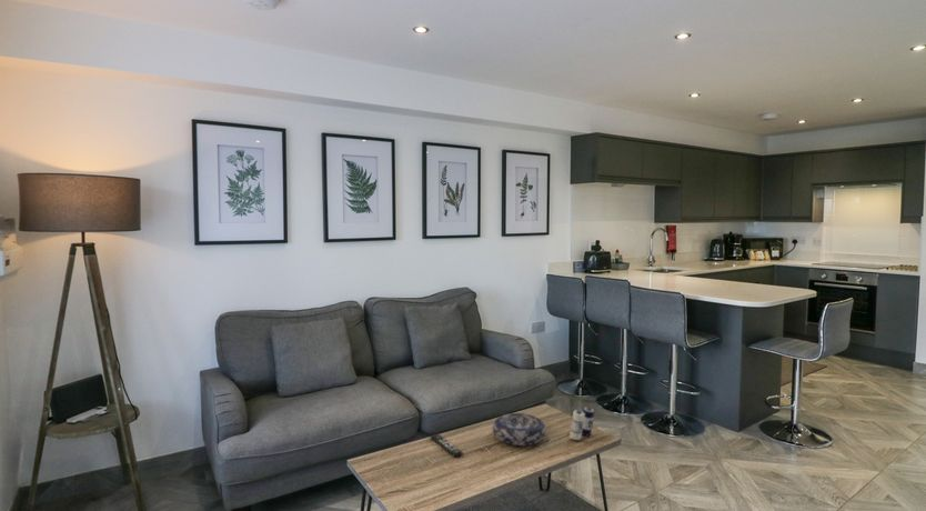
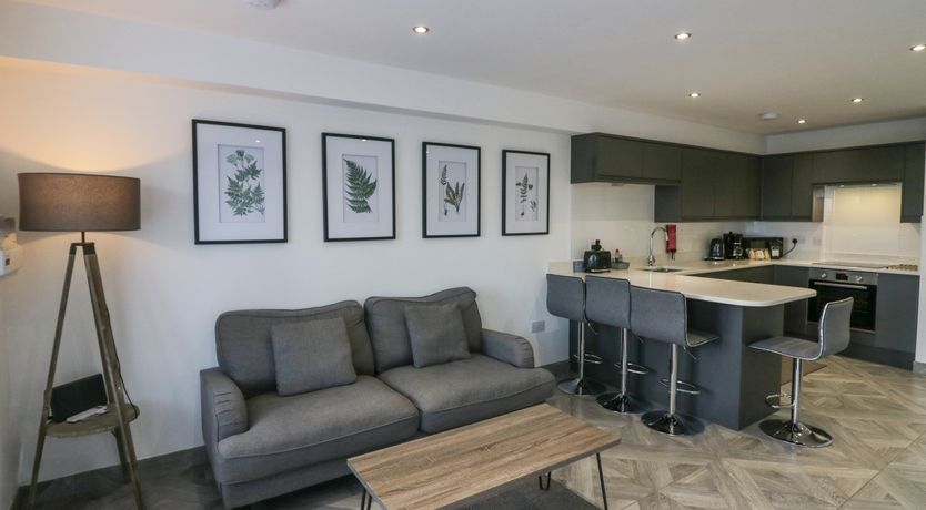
- remote control (445, 444)
- decorative bowl (519, 429)
- candle (583, 420)
